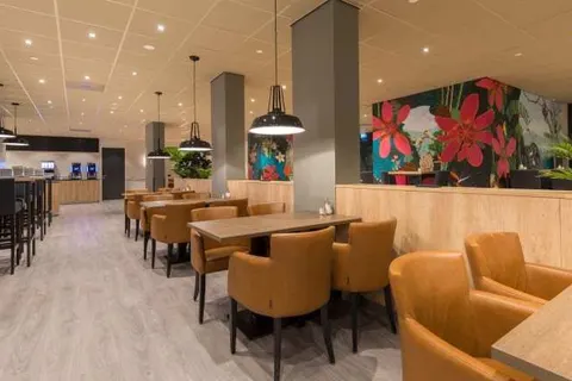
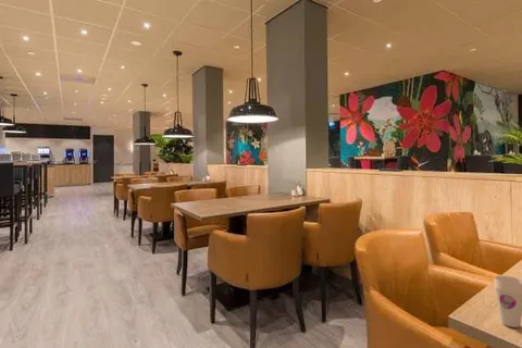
+ cup (510, 301)
